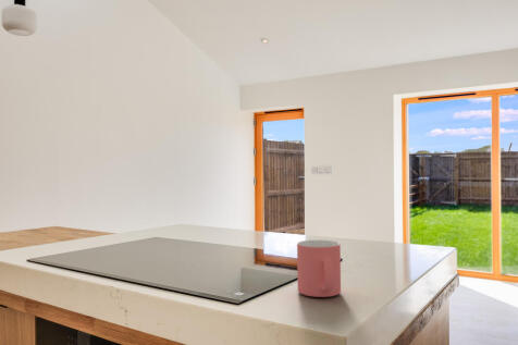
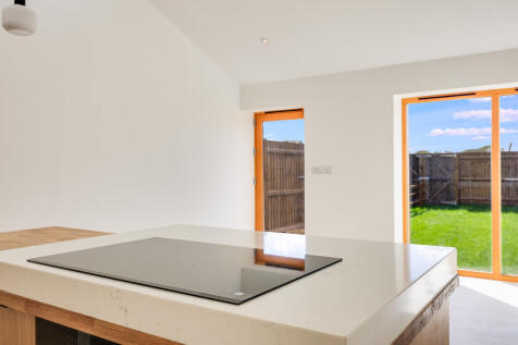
- mug (321, 269)
